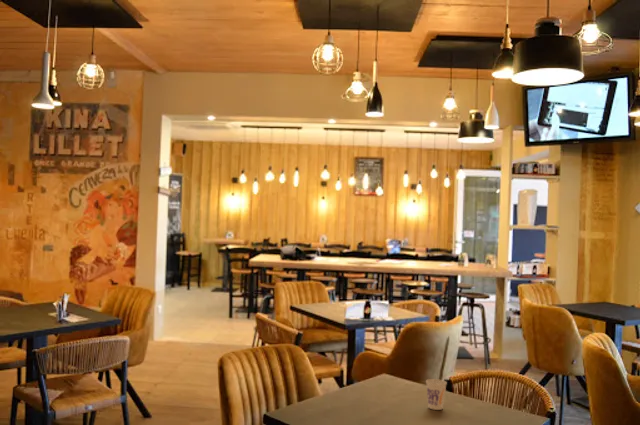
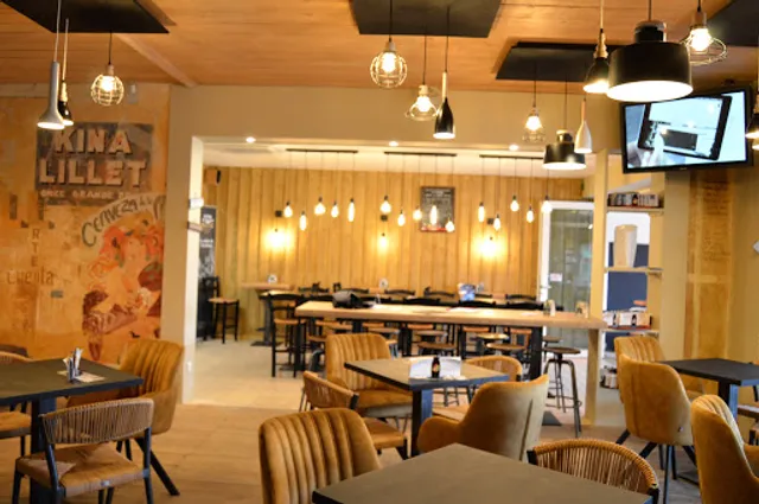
- cup (435, 394)
